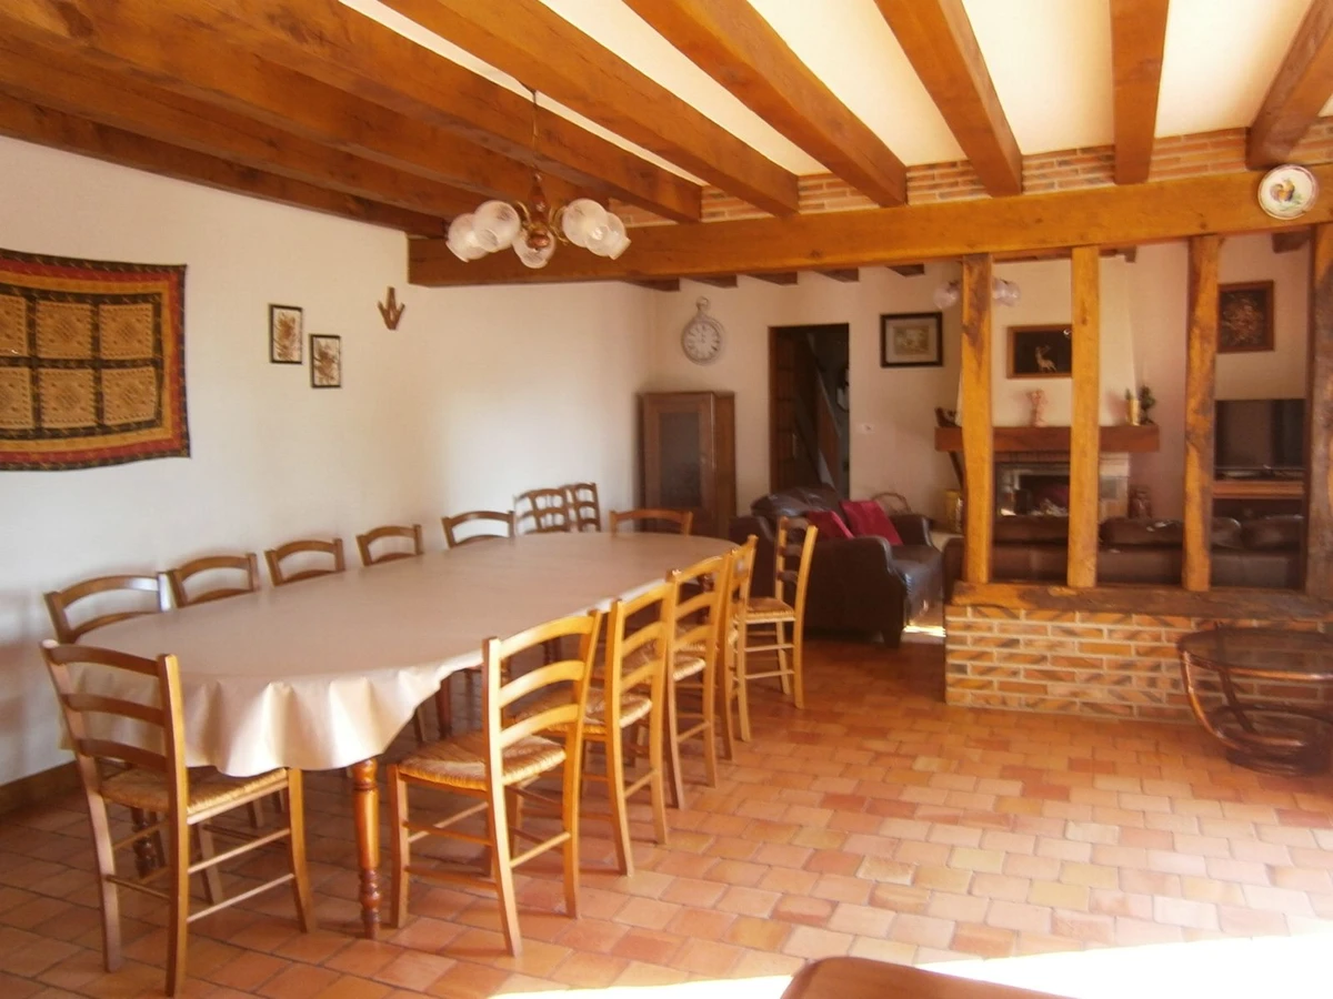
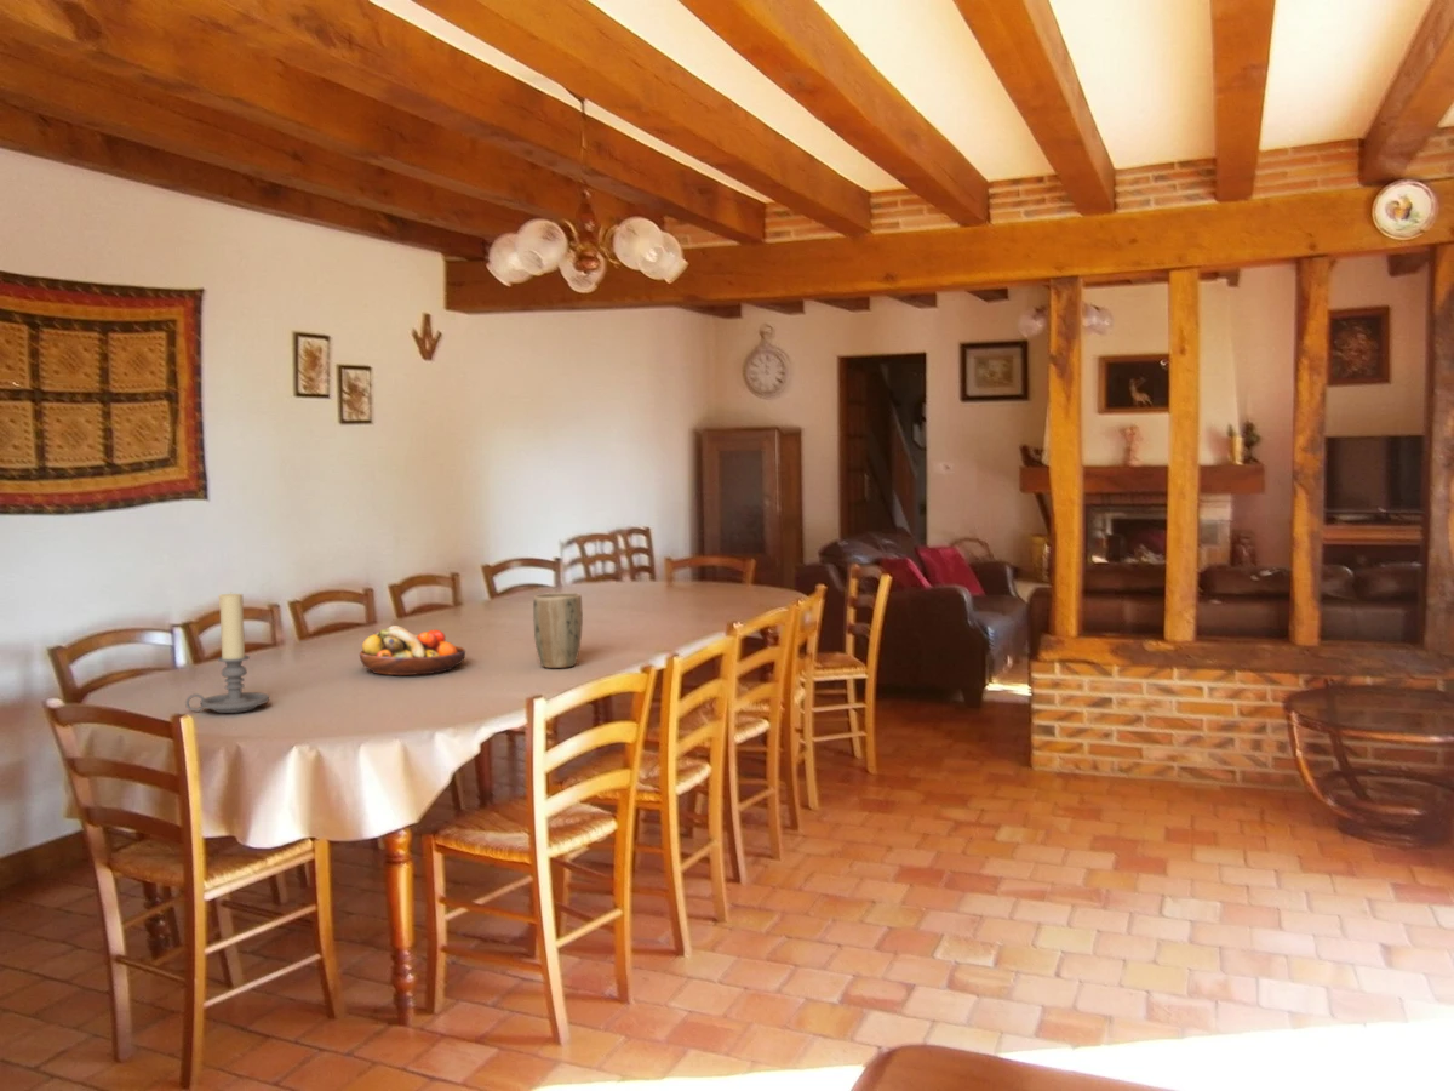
+ fruit bowl (412, 646)
+ candle holder (225, 650)
+ plant pot (557, 629)
